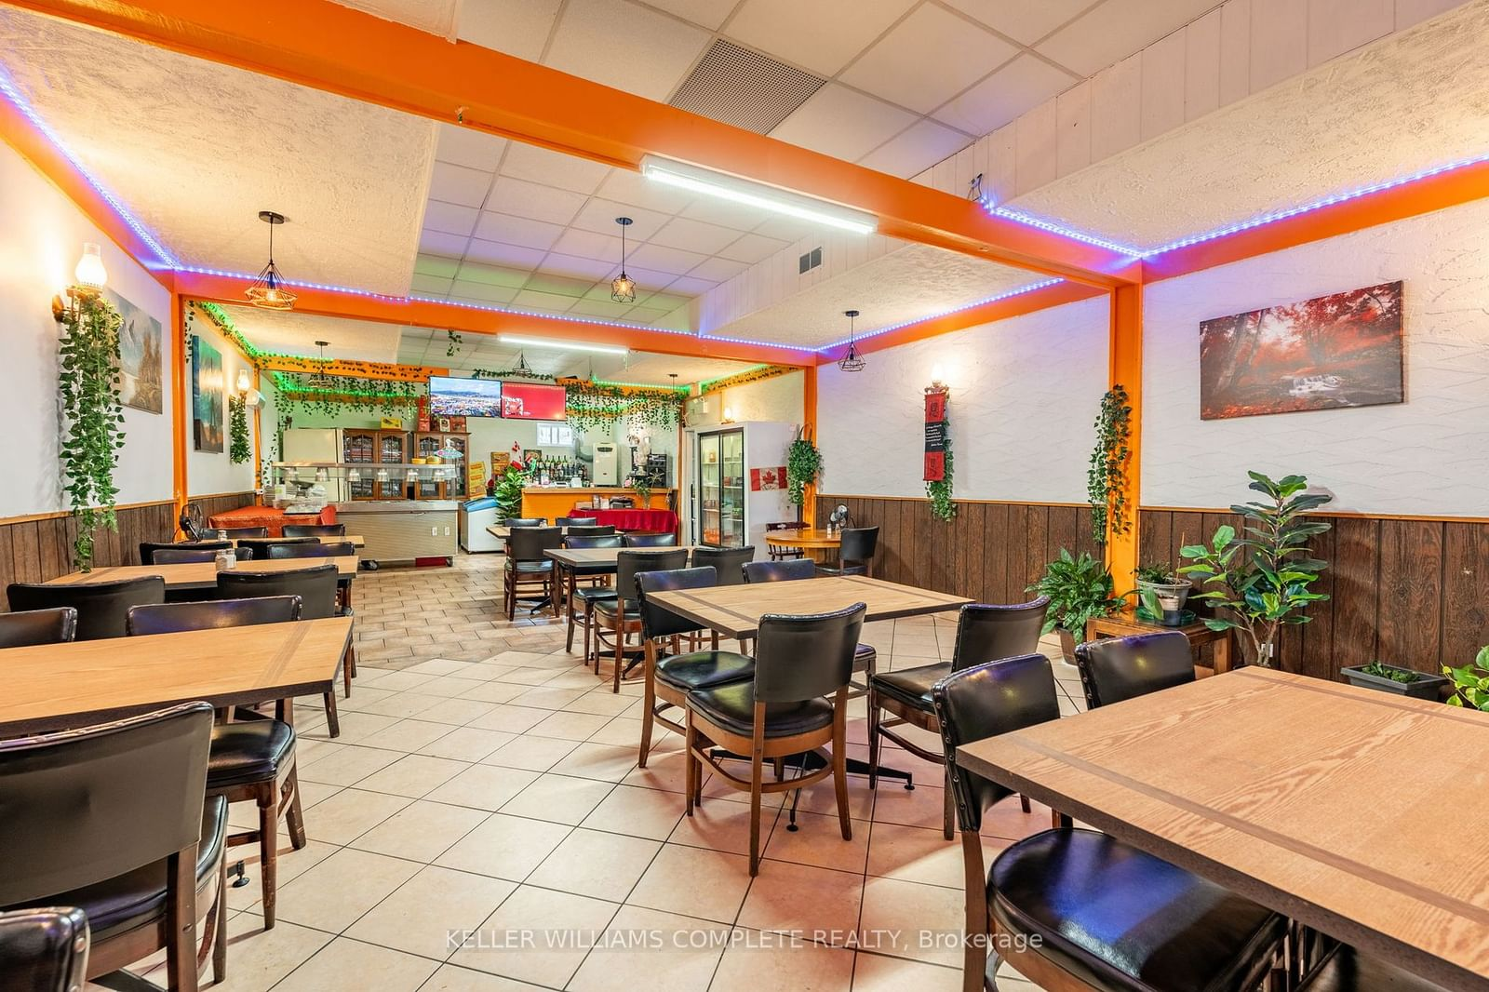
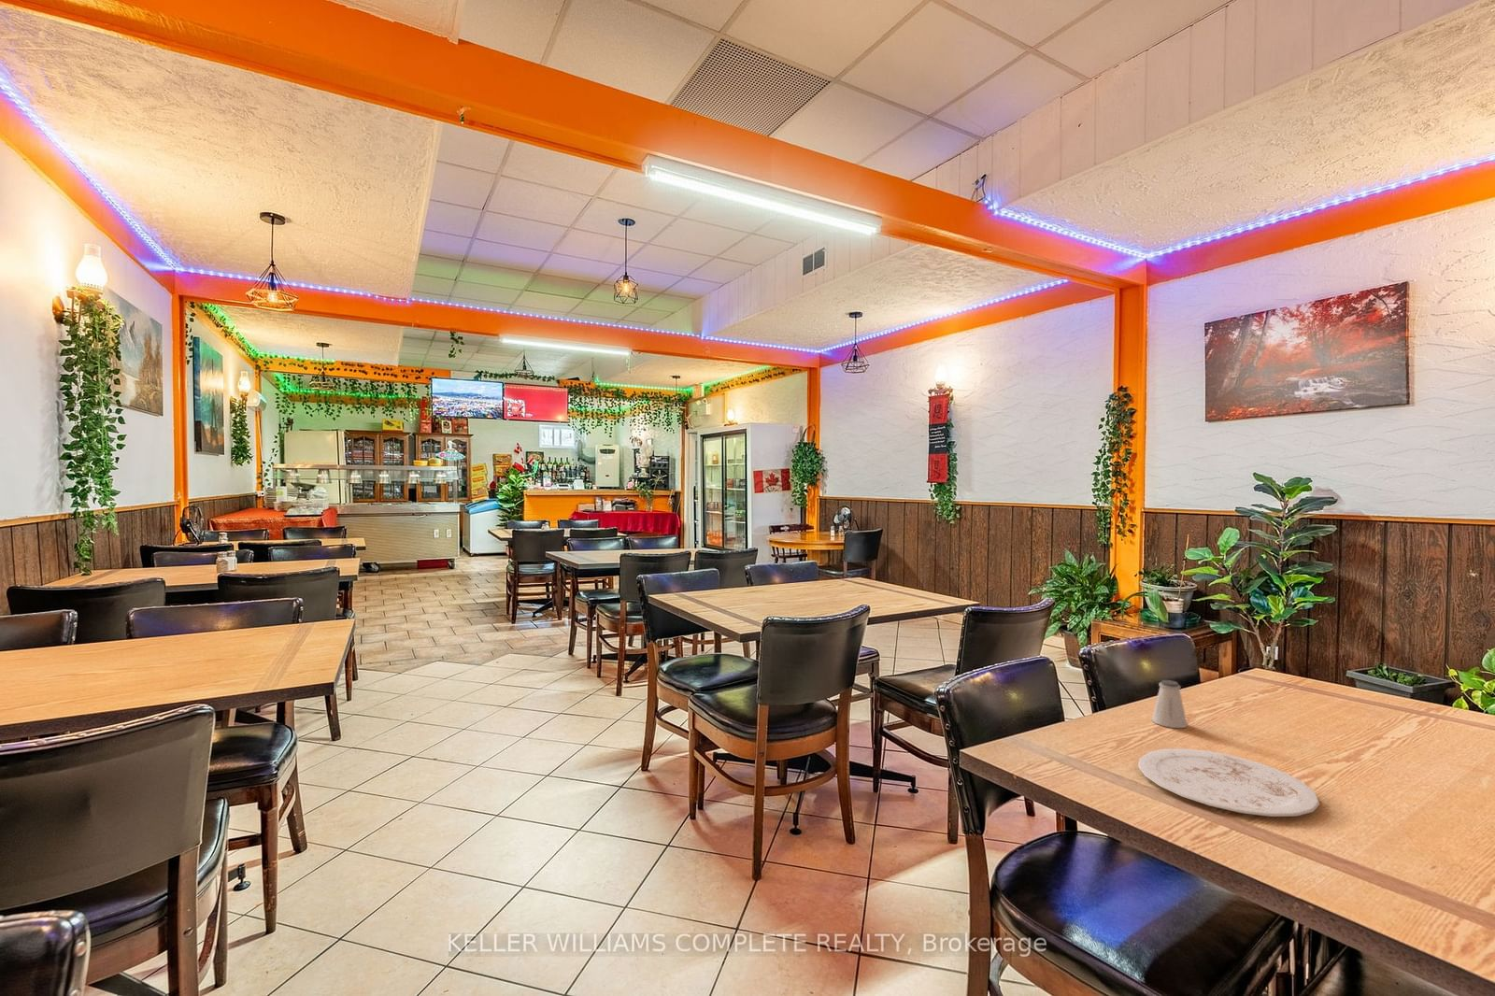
+ saltshaker (1169, 701)
+ plate (1223, 780)
